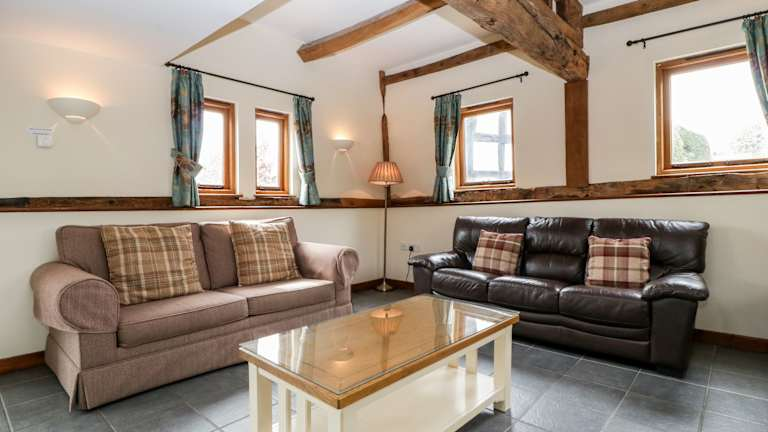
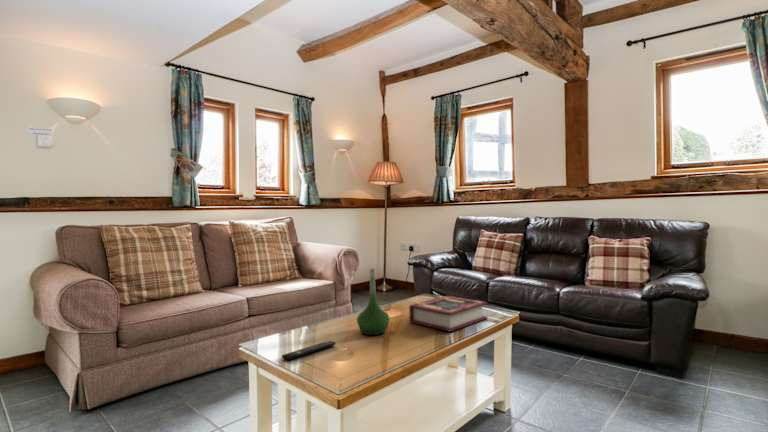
+ remote control (310, 349)
+ vase (372, 300)
+ book (448, 310)
